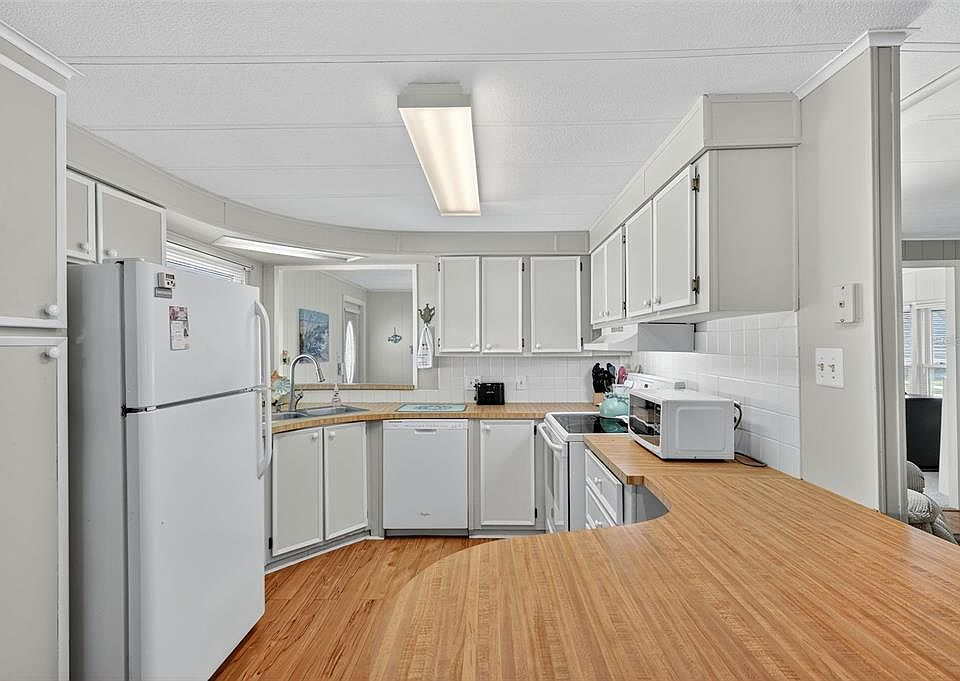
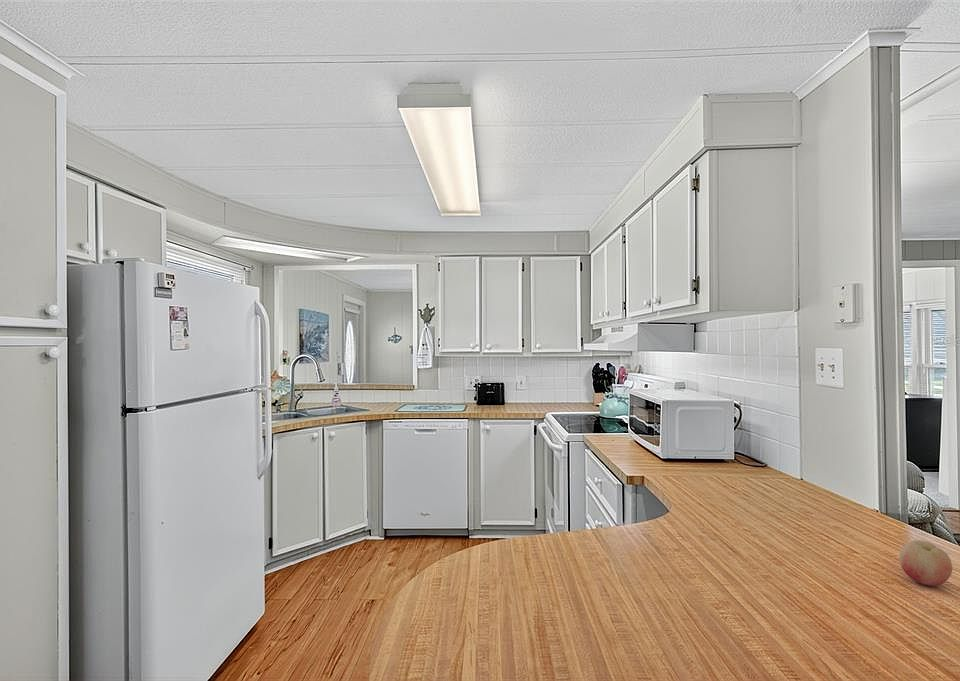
+ fruit (925, 562)
